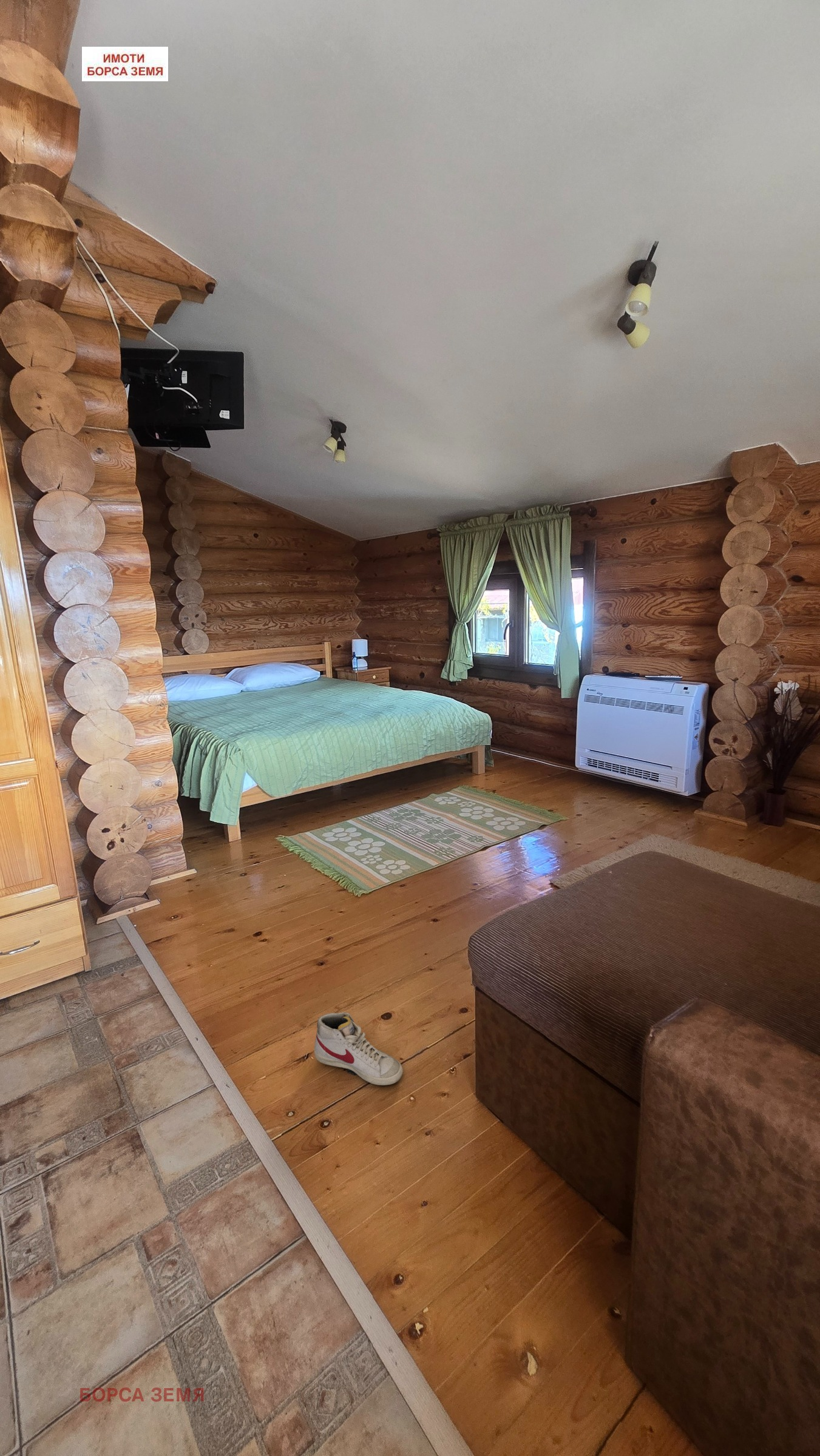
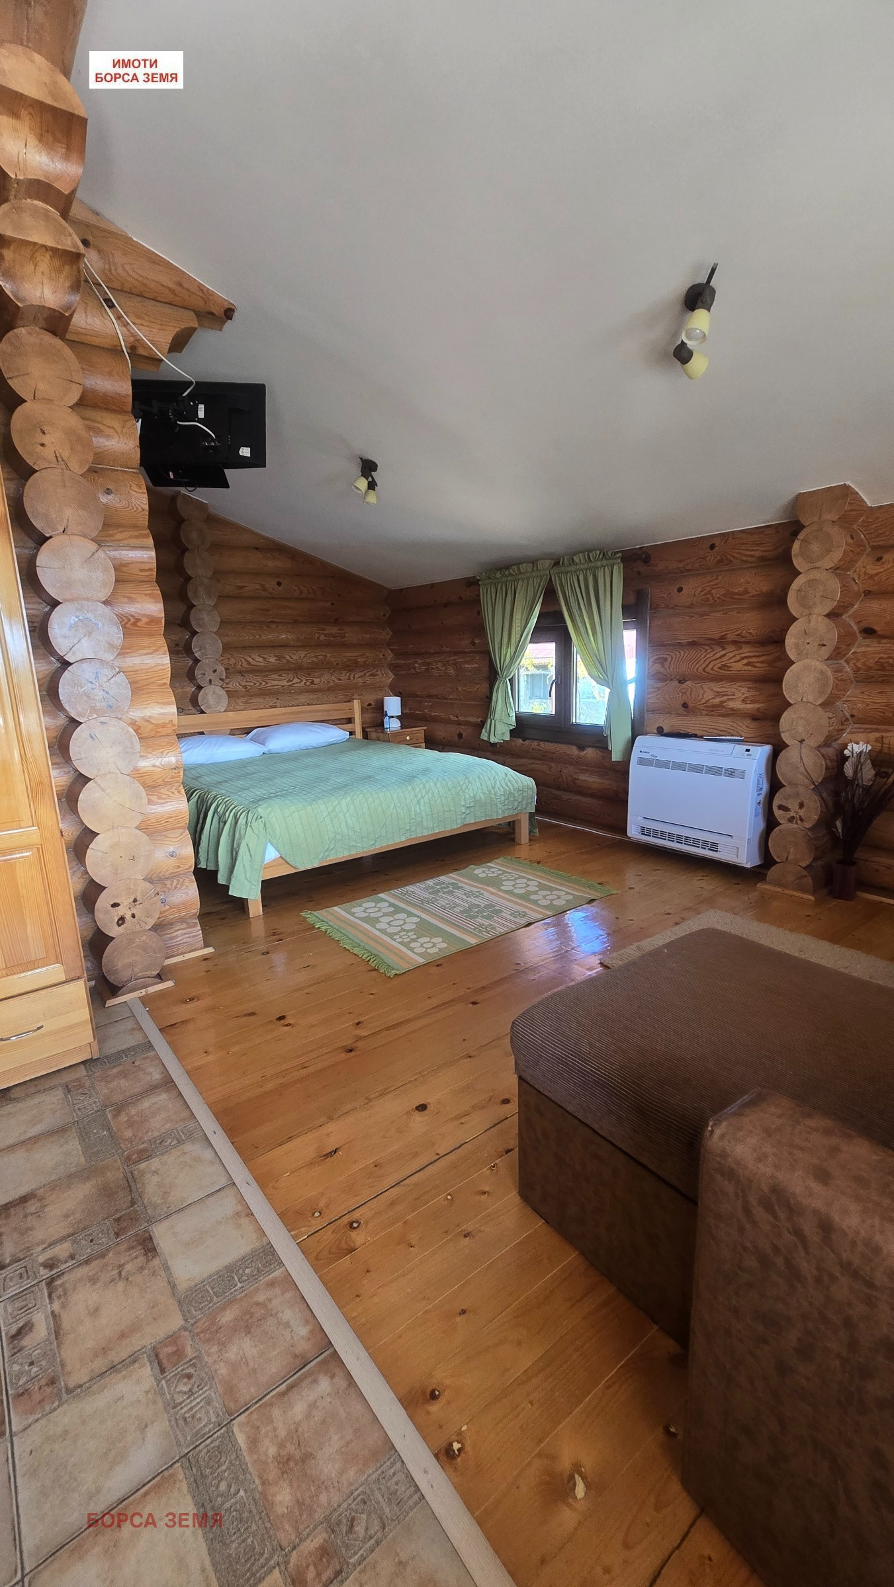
- shoe (357, 1045)
